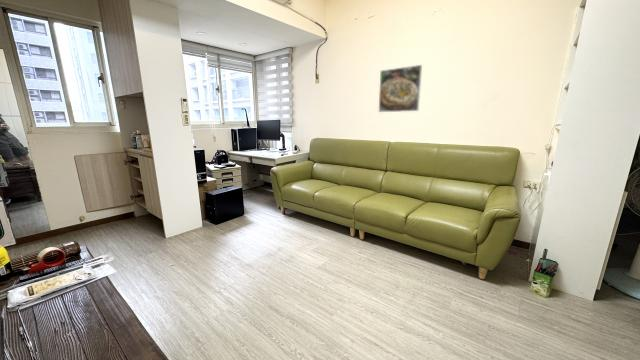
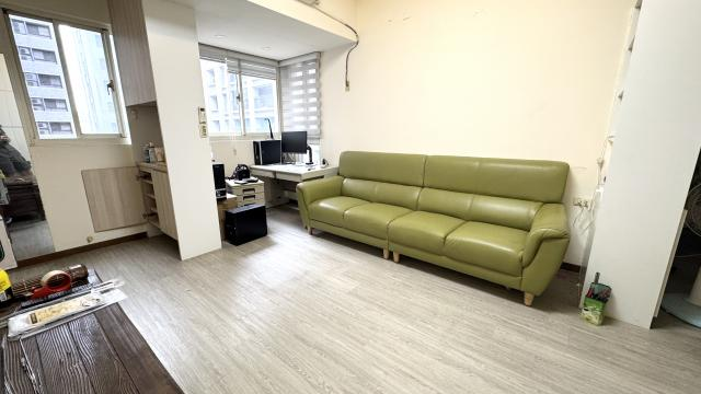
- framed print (398, 90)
